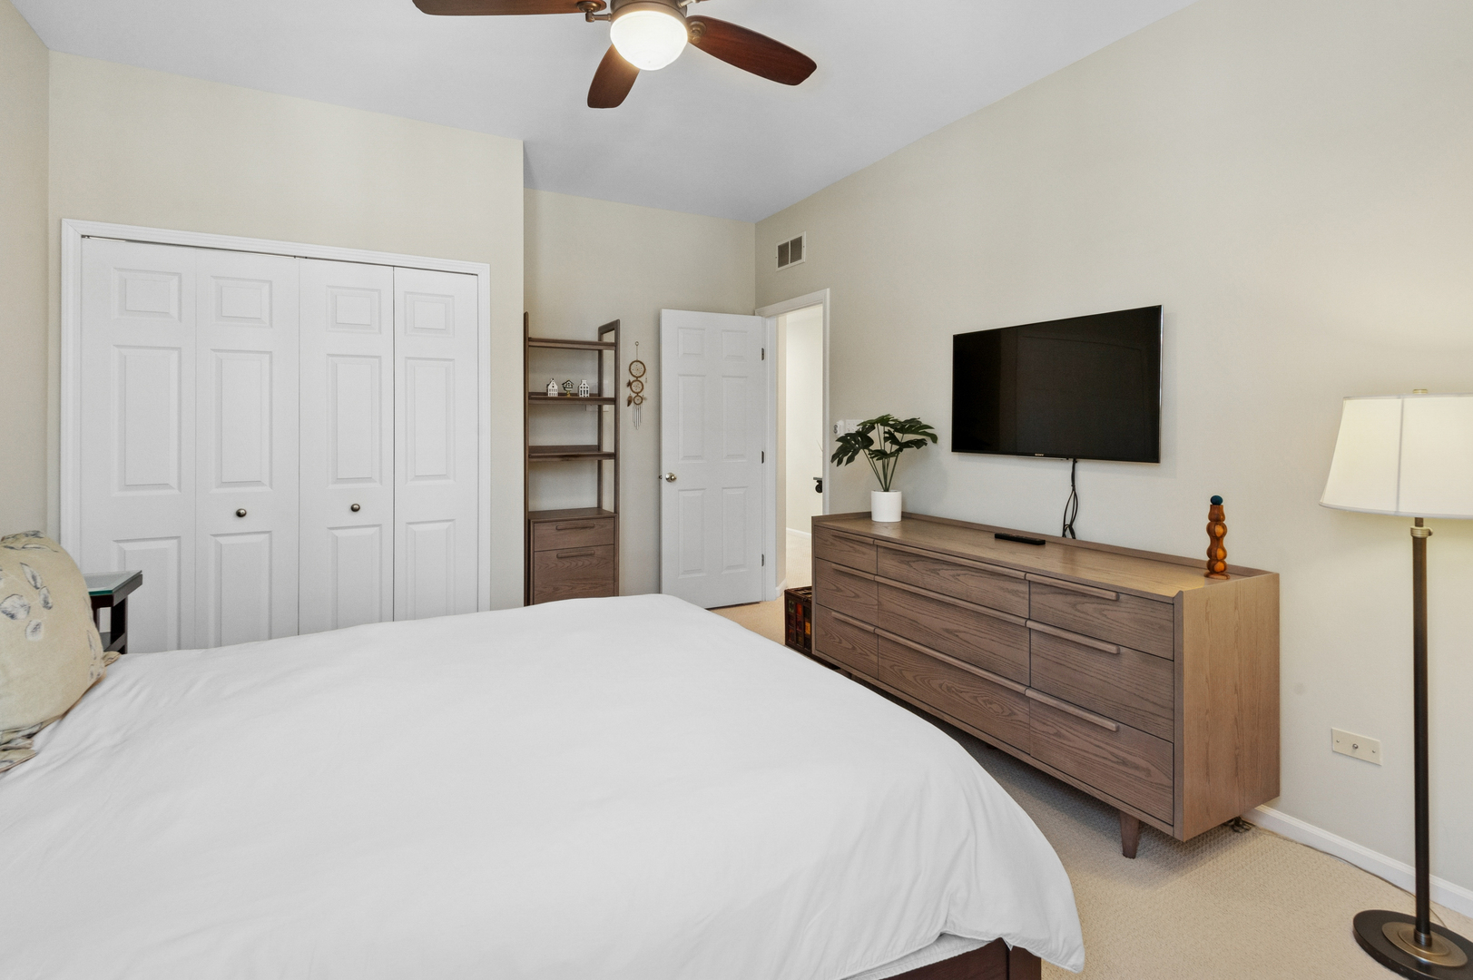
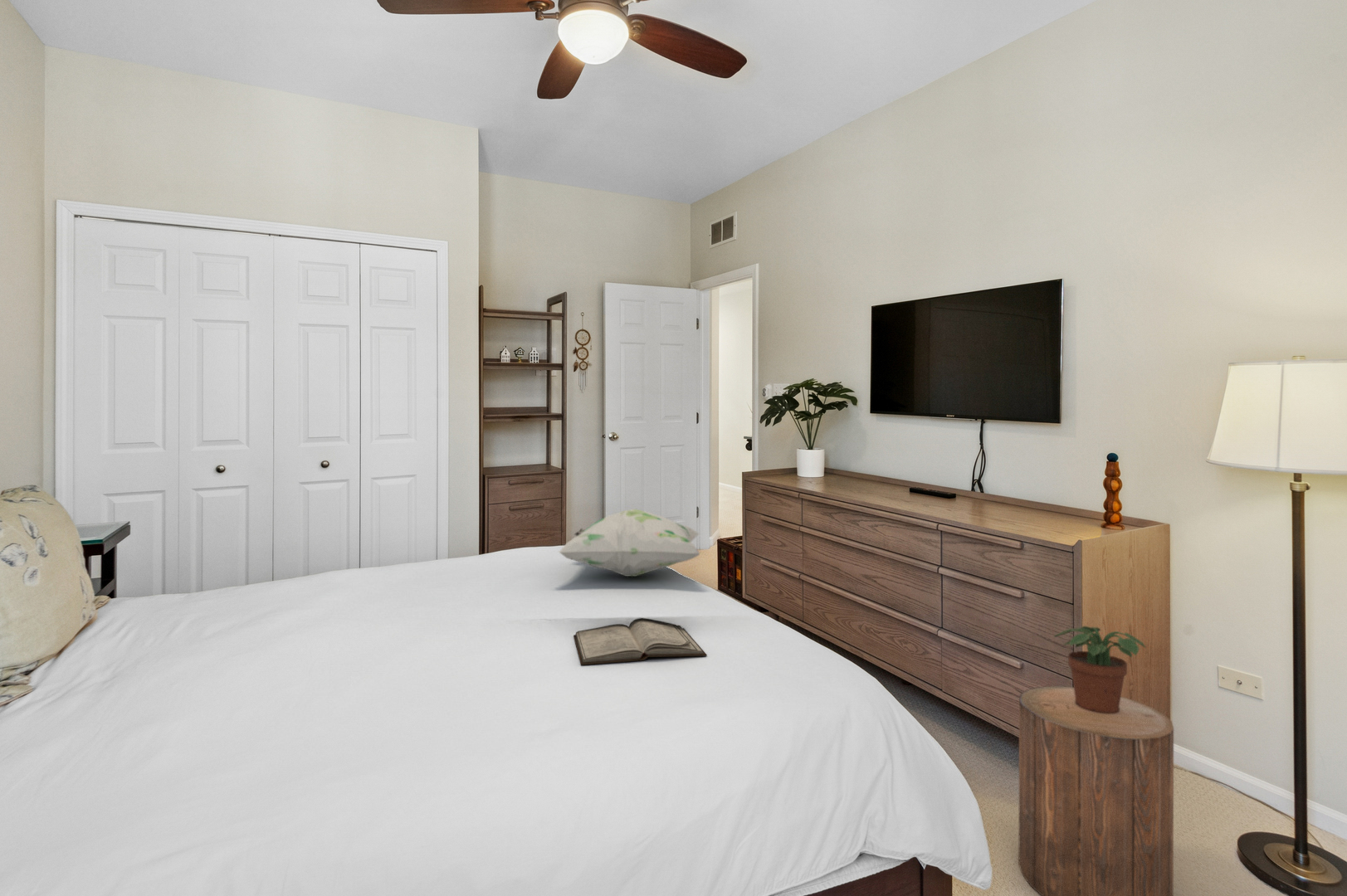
+ potted plant (1100, 667)
+ diary (637, 638)
+ stool (1091, 796)
+ decorative pillow (632, 541)
